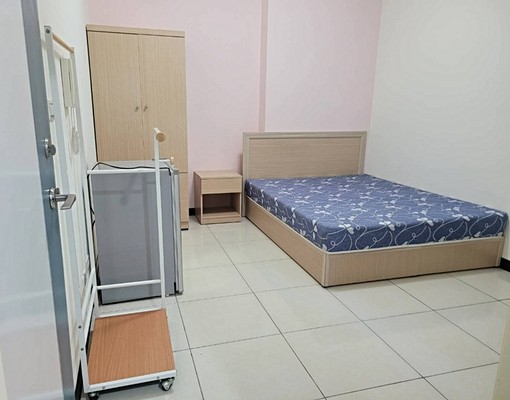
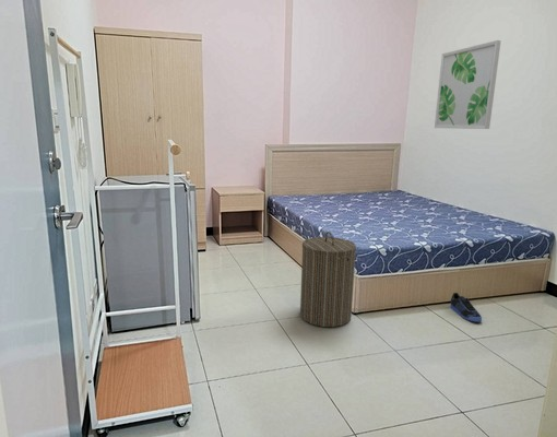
+ laundry hamper (327, 274)
+ wall art (463, 88)
+ sneaker (465, 306)
